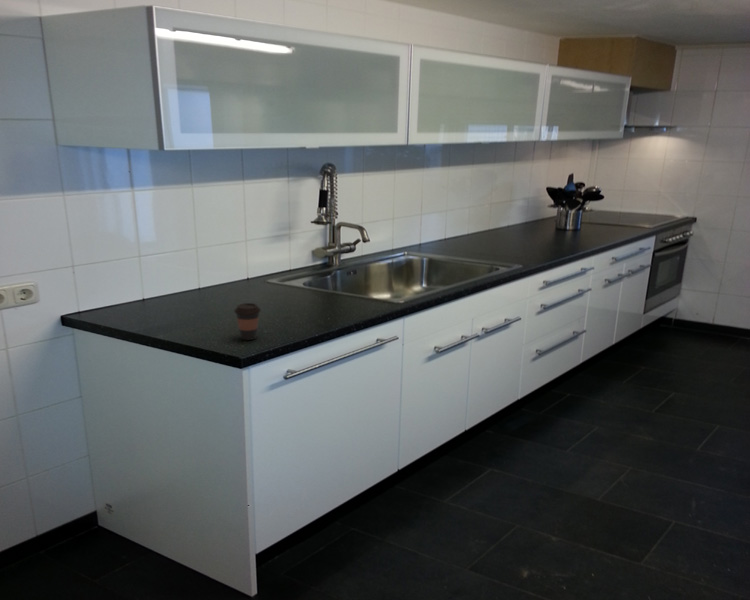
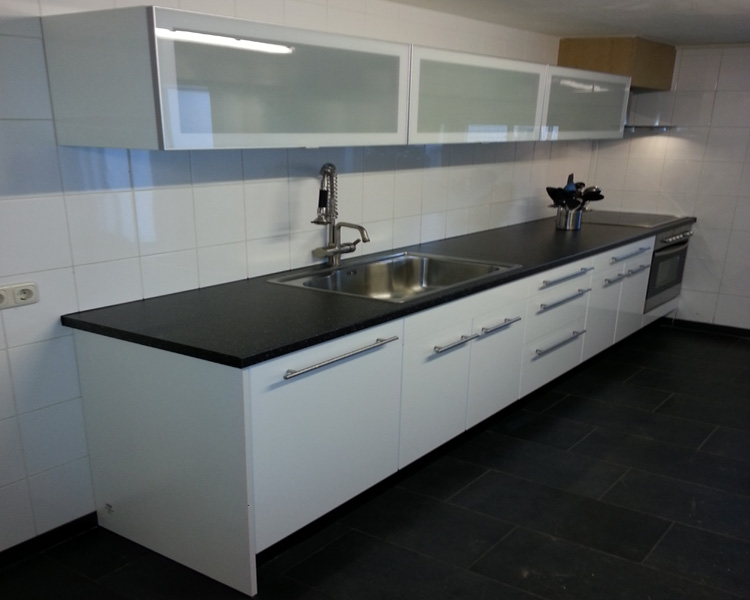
- coffee cup (247, 322)
